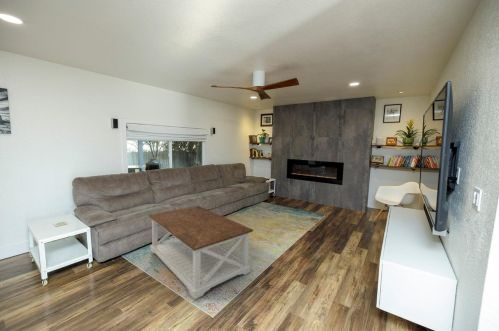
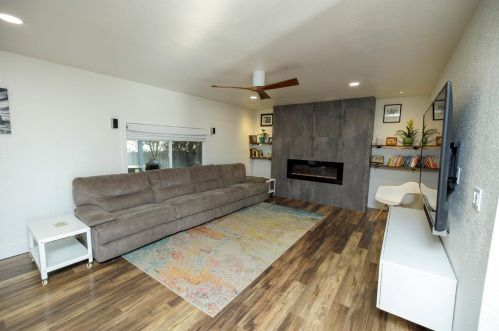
- coffee table (196, 241)
